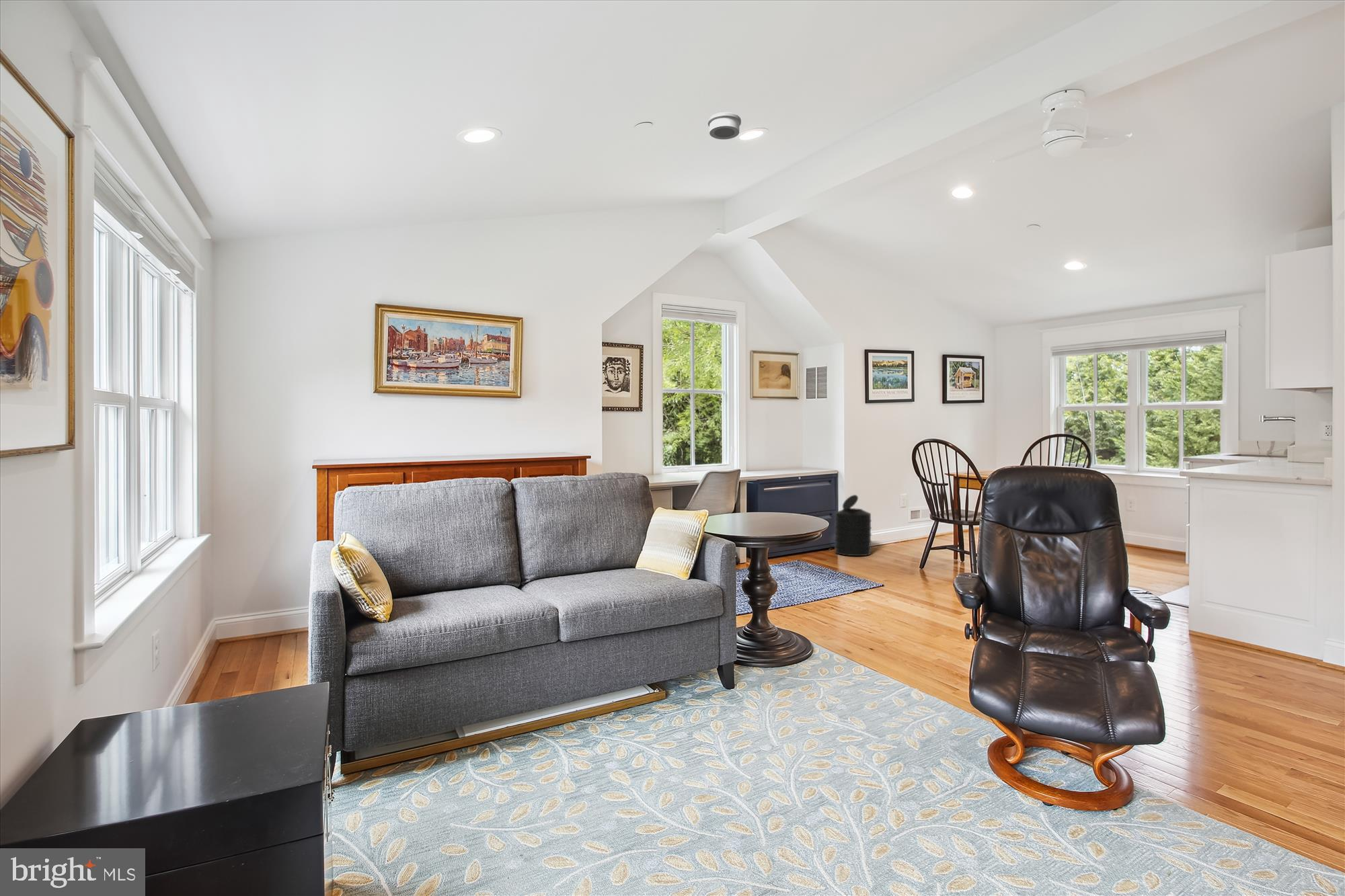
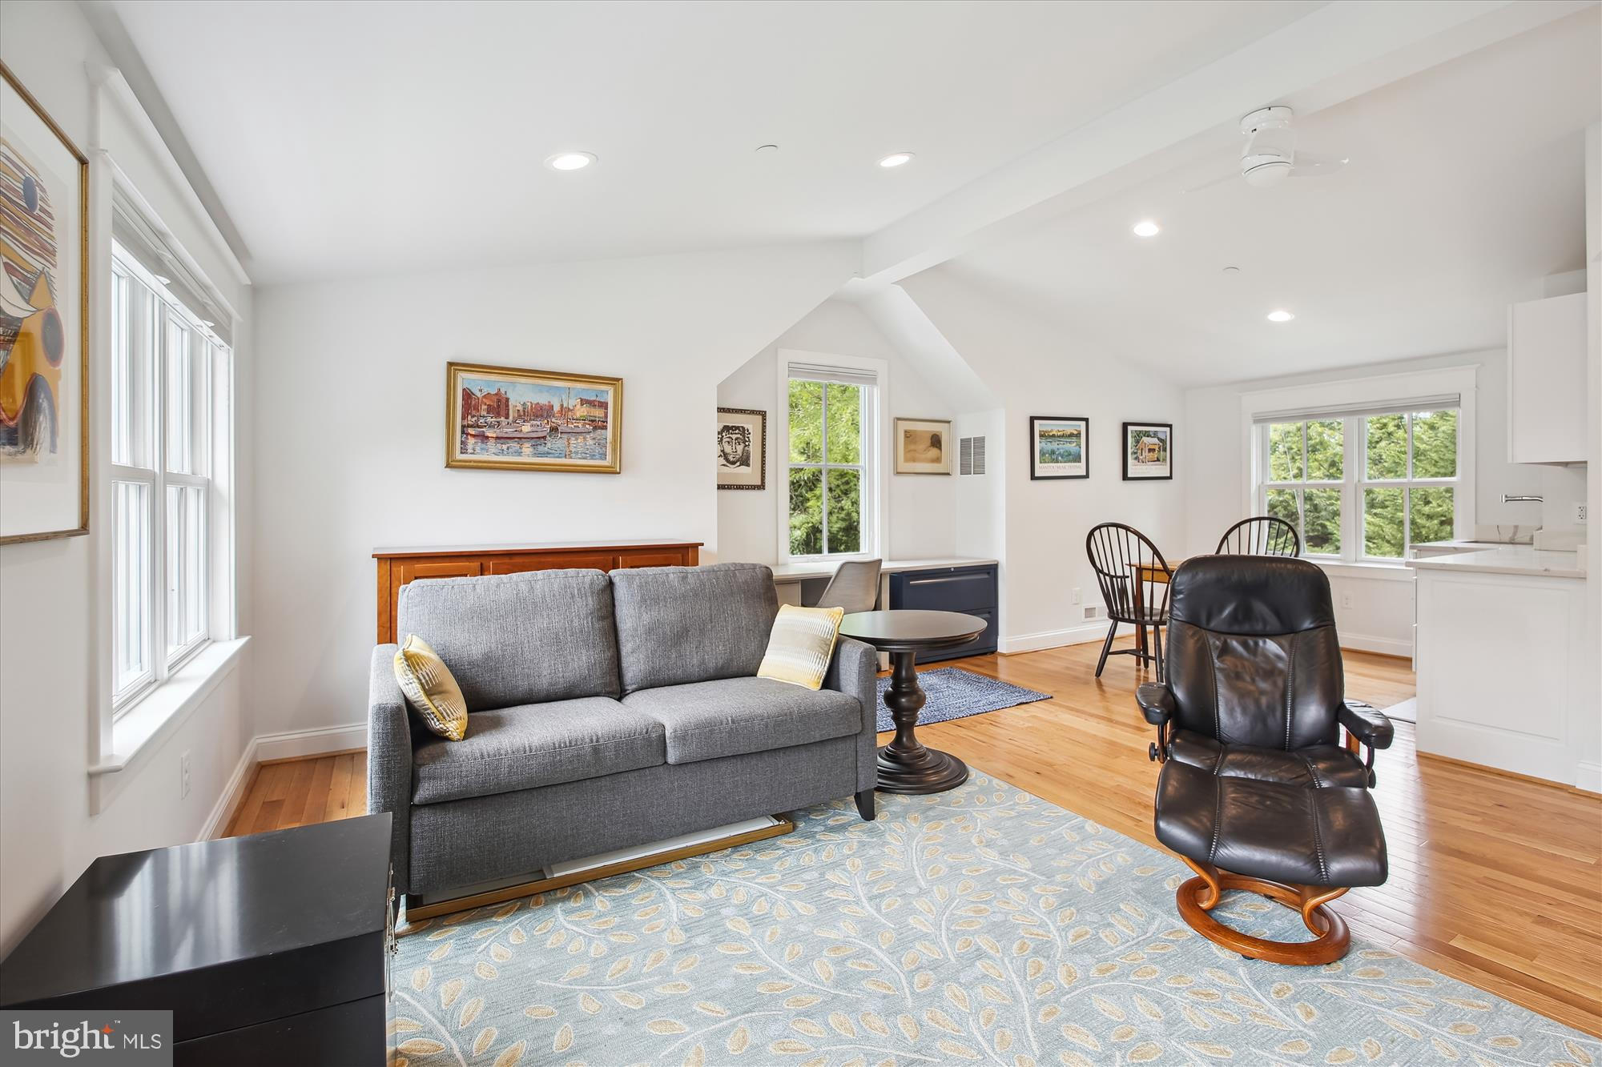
- trash can (853, 524)
- smoke detector (724, 124)
